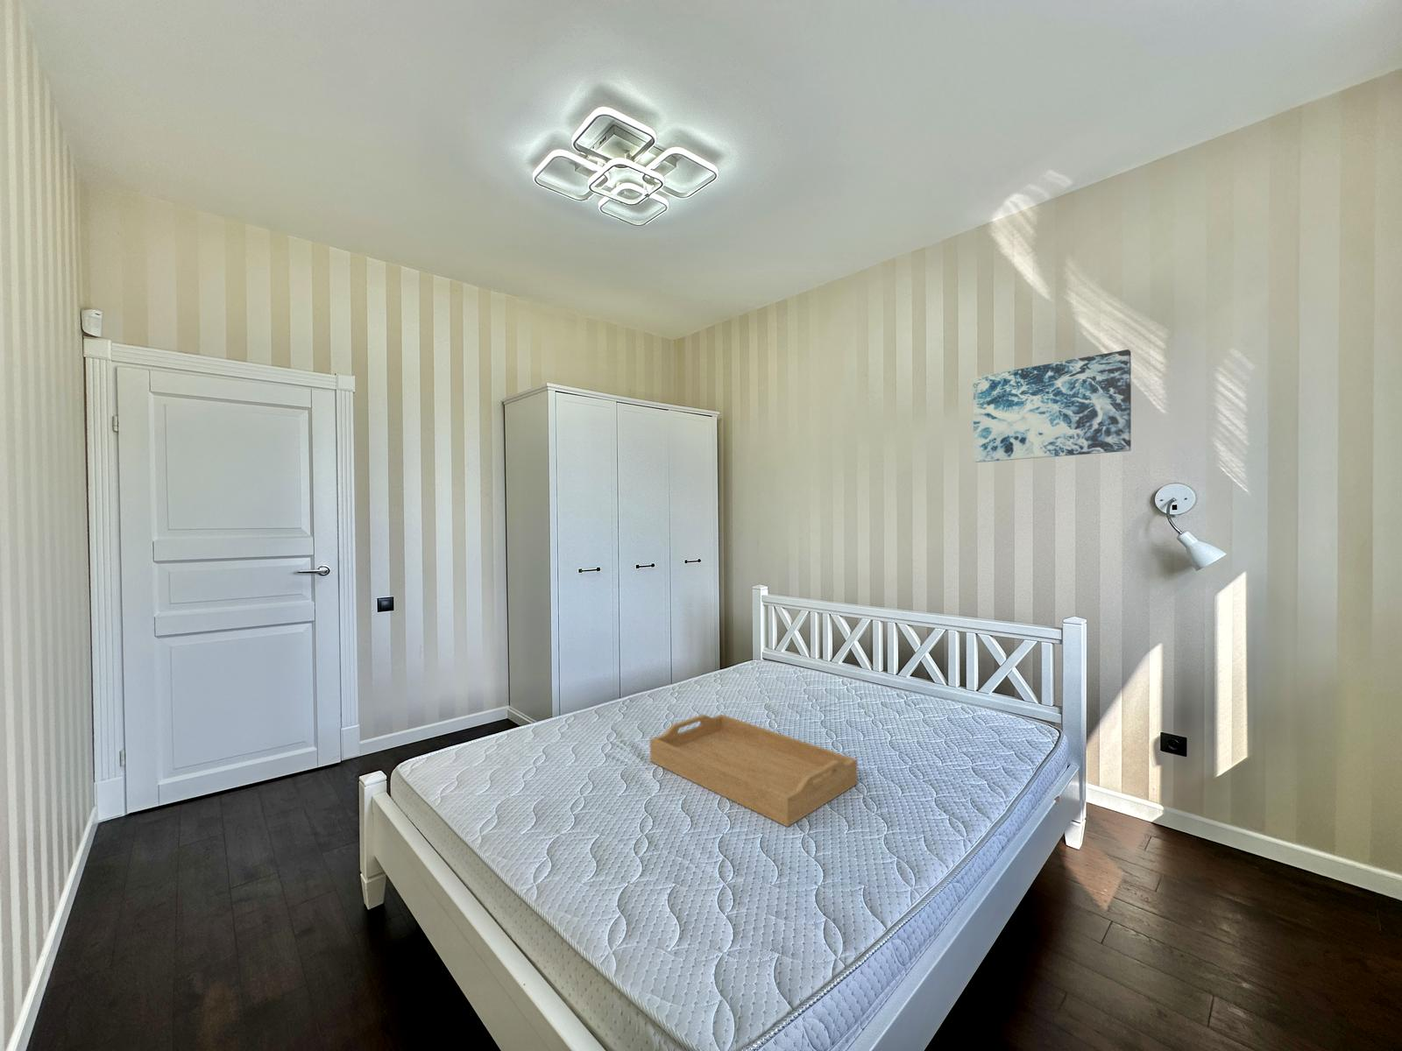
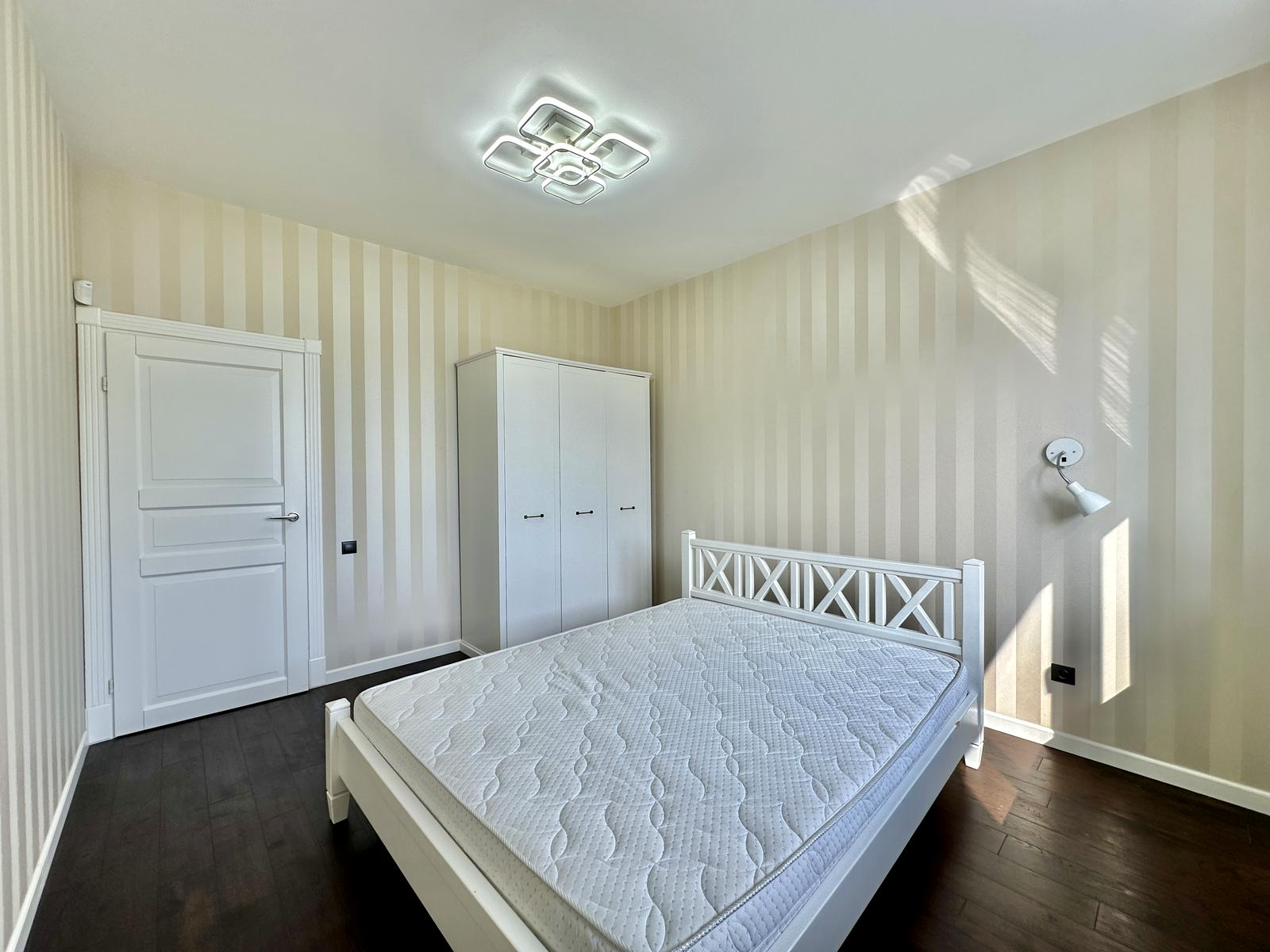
- serving tray (748, 756)
- wall art (1045, 411)
